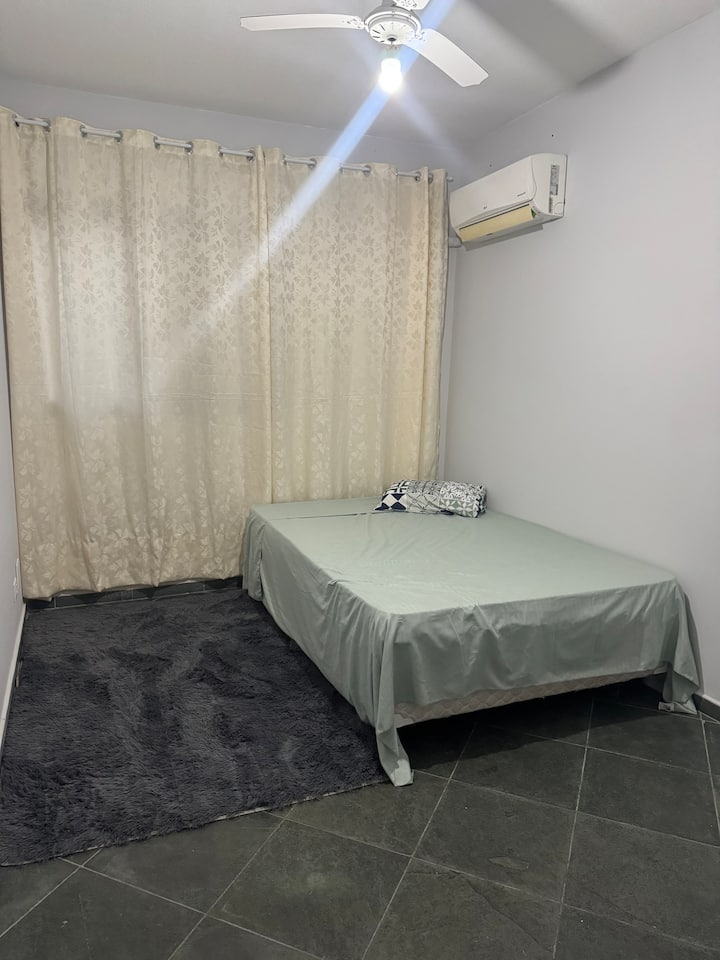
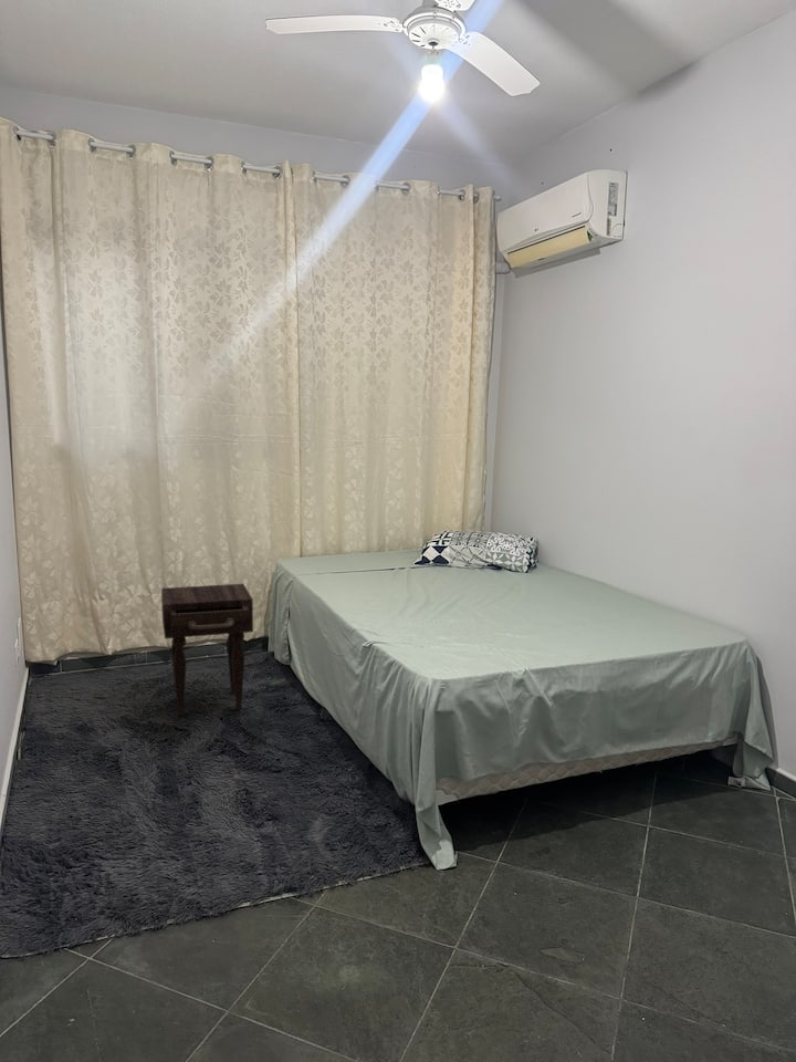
+ nightstand (206, 635)
